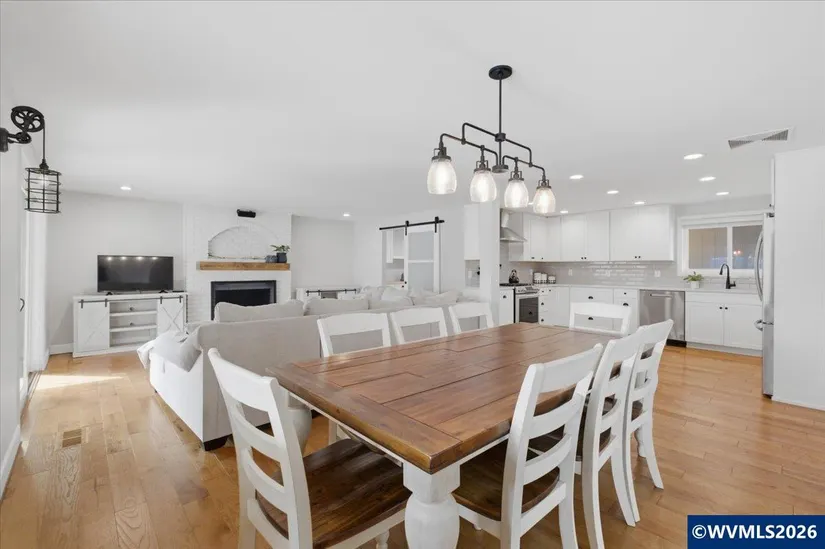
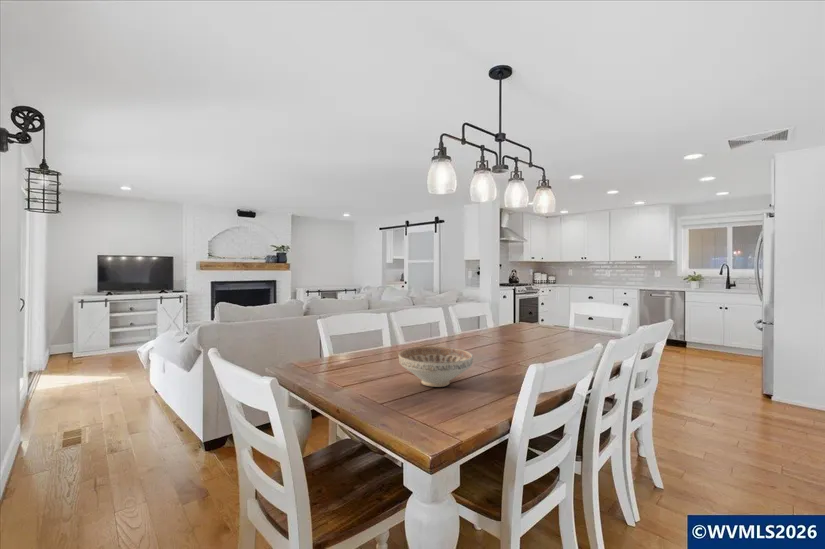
+ decorative bowl (435, 368)
